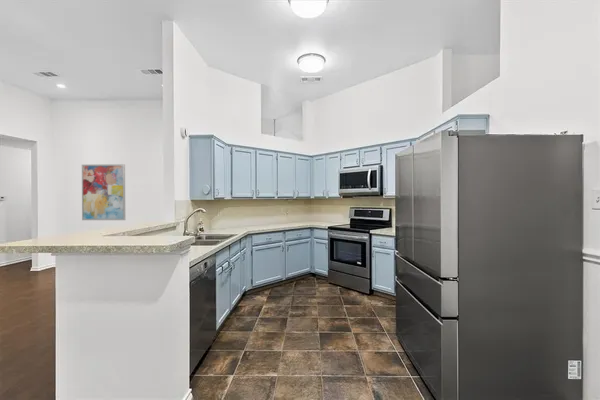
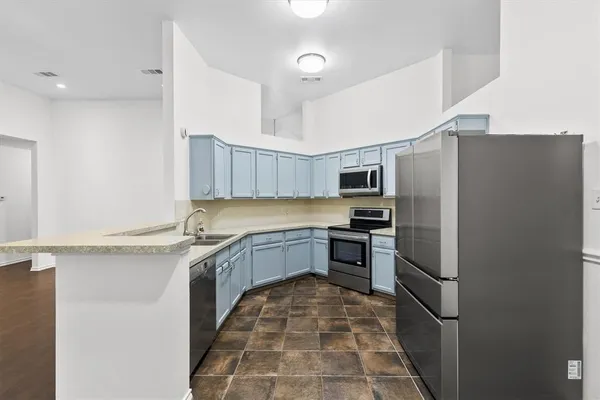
- wall art (103, 192)
